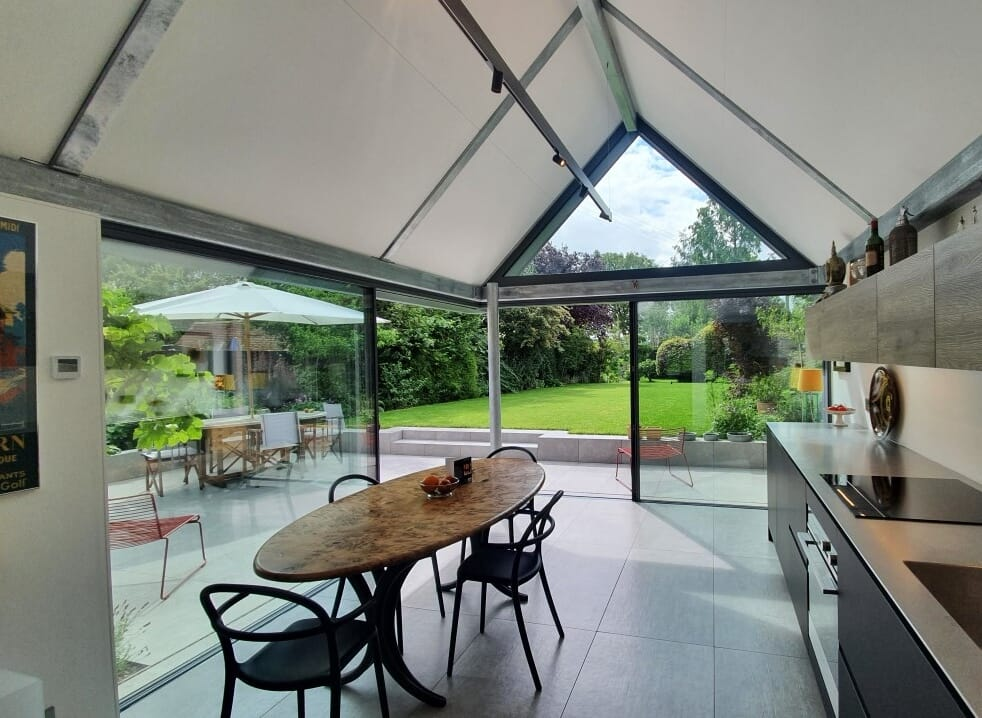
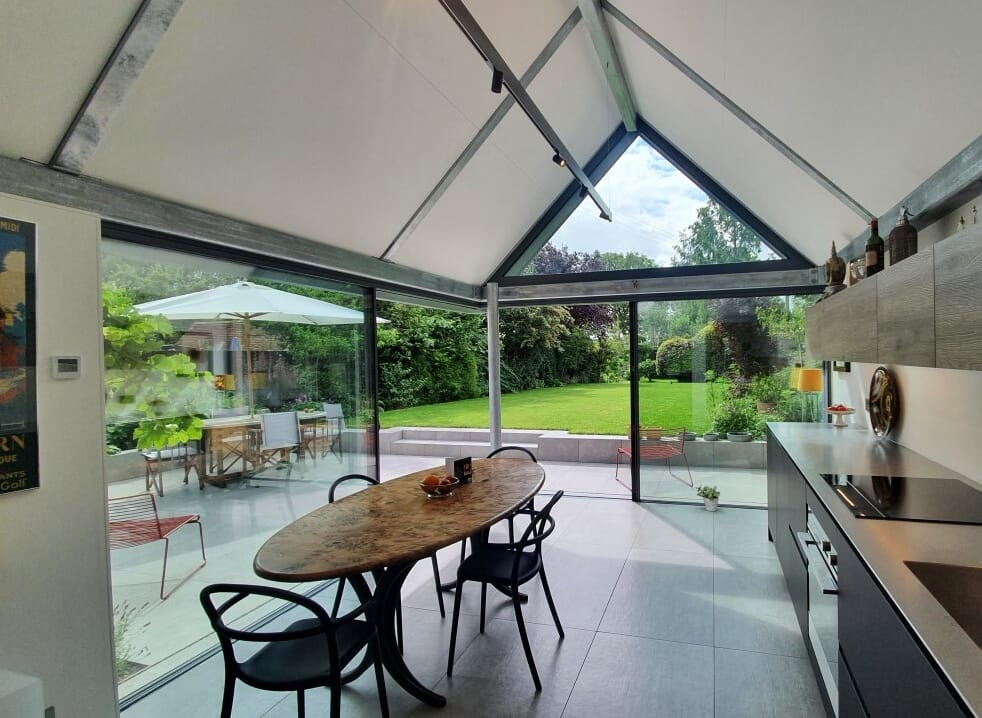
+ potted plant (708, 497)
